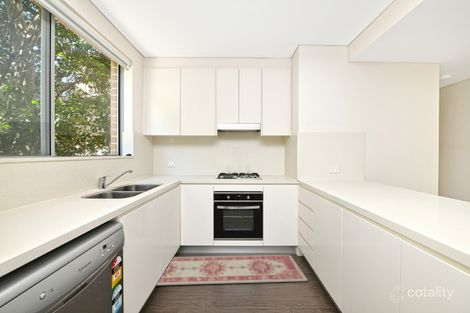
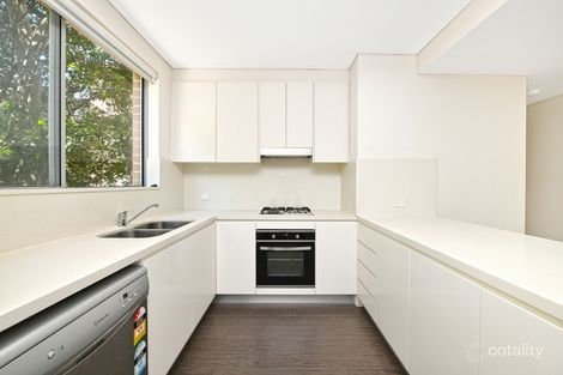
- rug (213, 268)
